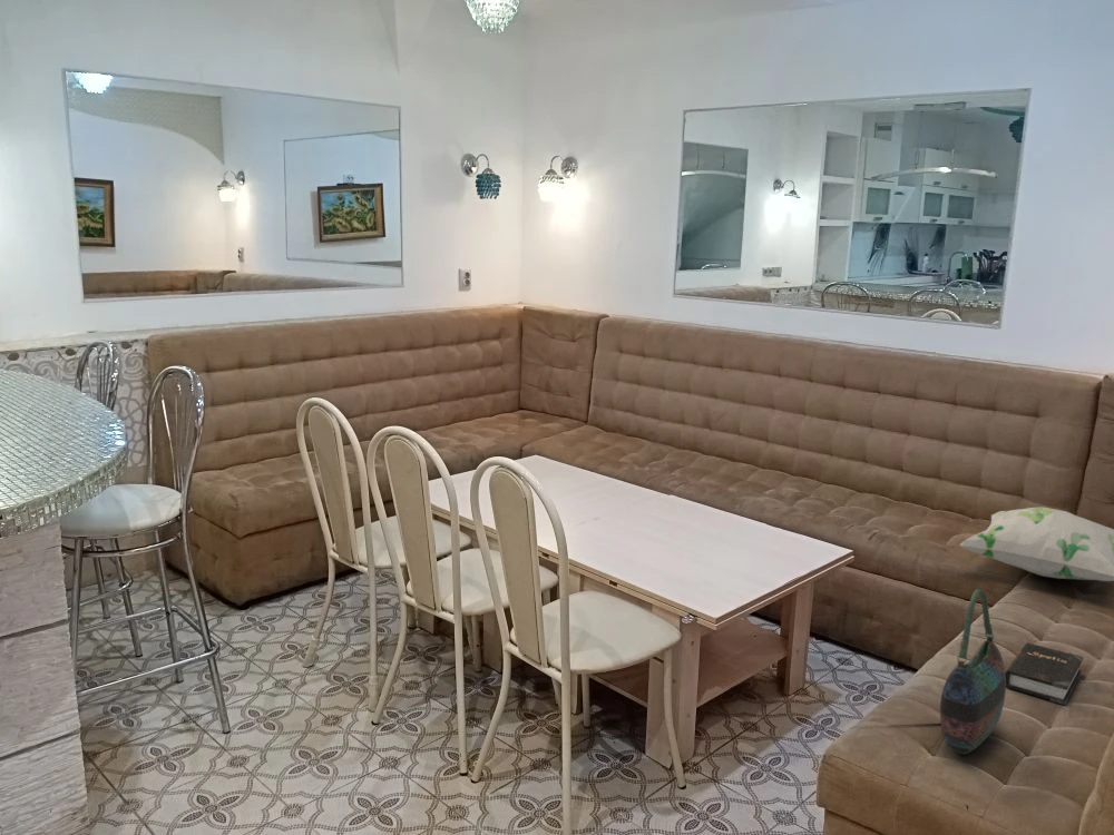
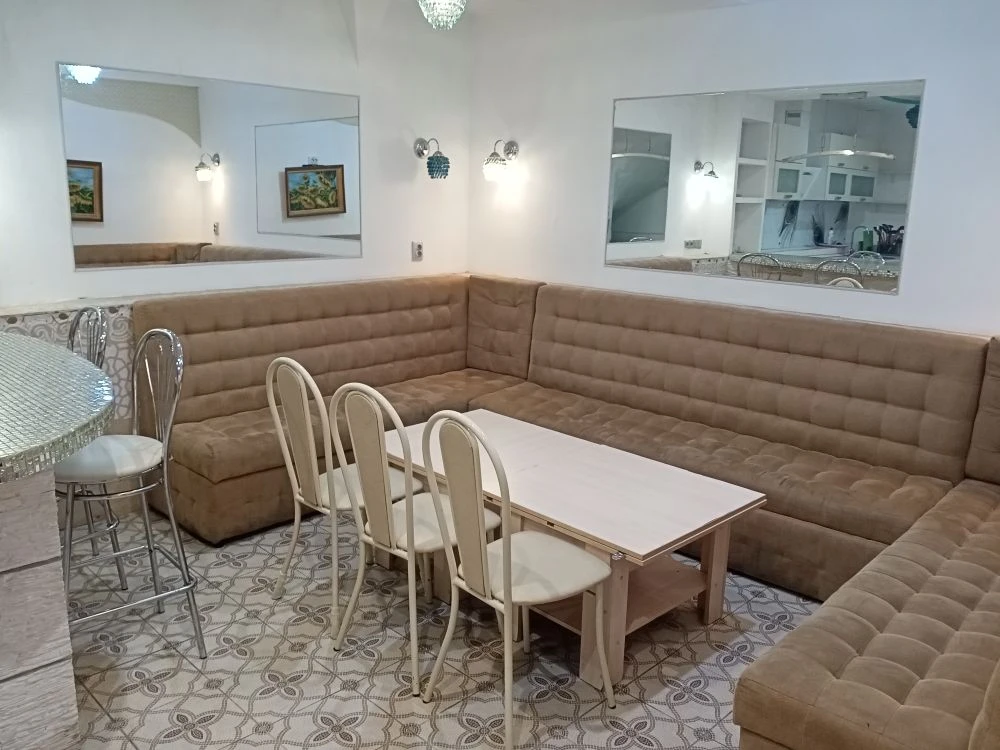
- hardback book (1044, 671)
- handbag (973, 666)
- decorative pillow (1054, 542)
